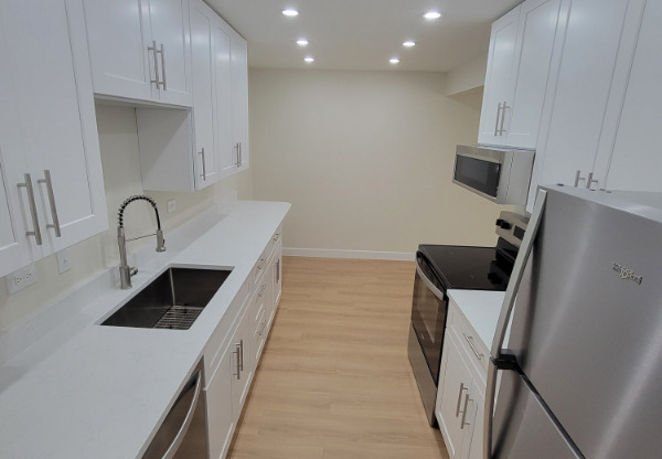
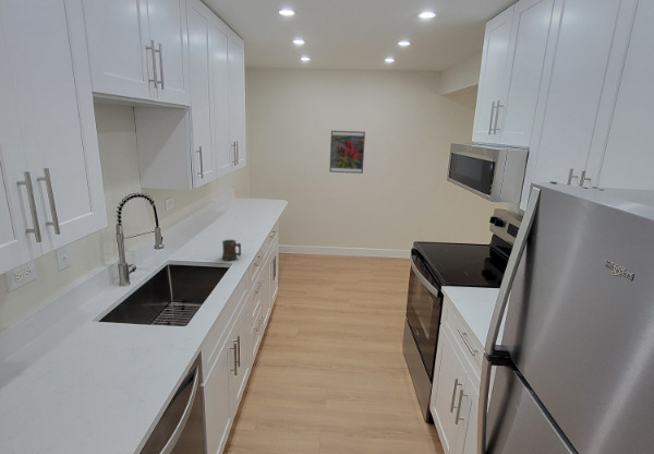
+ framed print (347, 152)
+ mug (231, 249)
